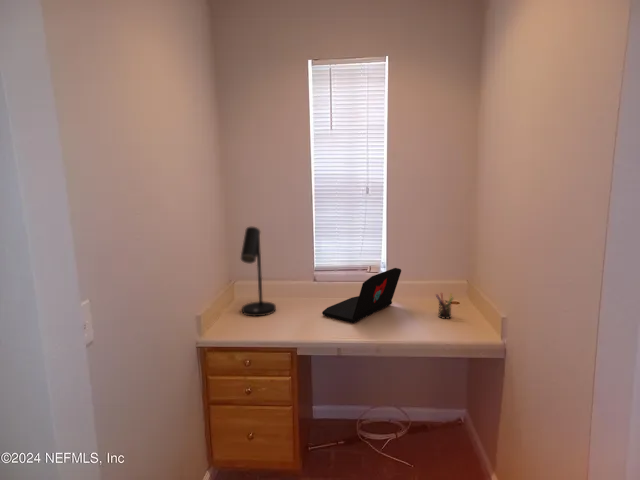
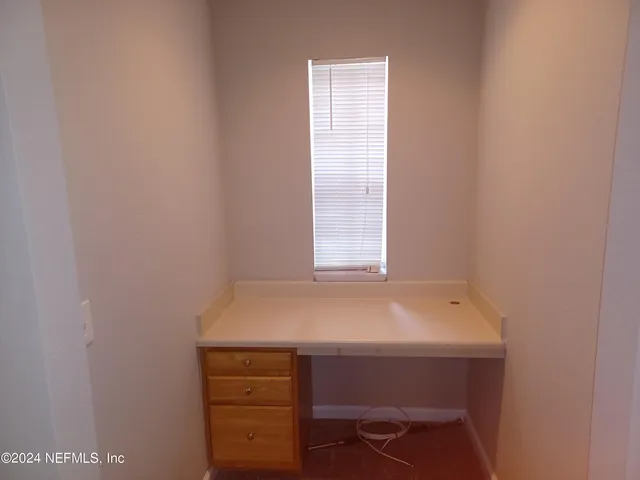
- laptop (361, 289)
- pen holder (445, 304)
- desk lamp (258, 270)
